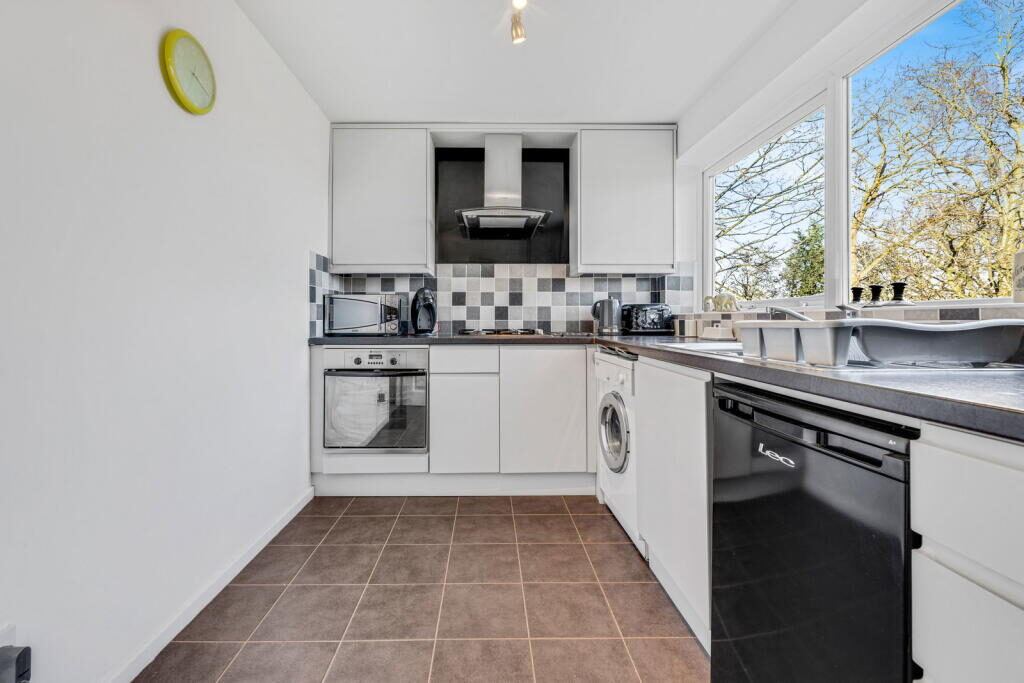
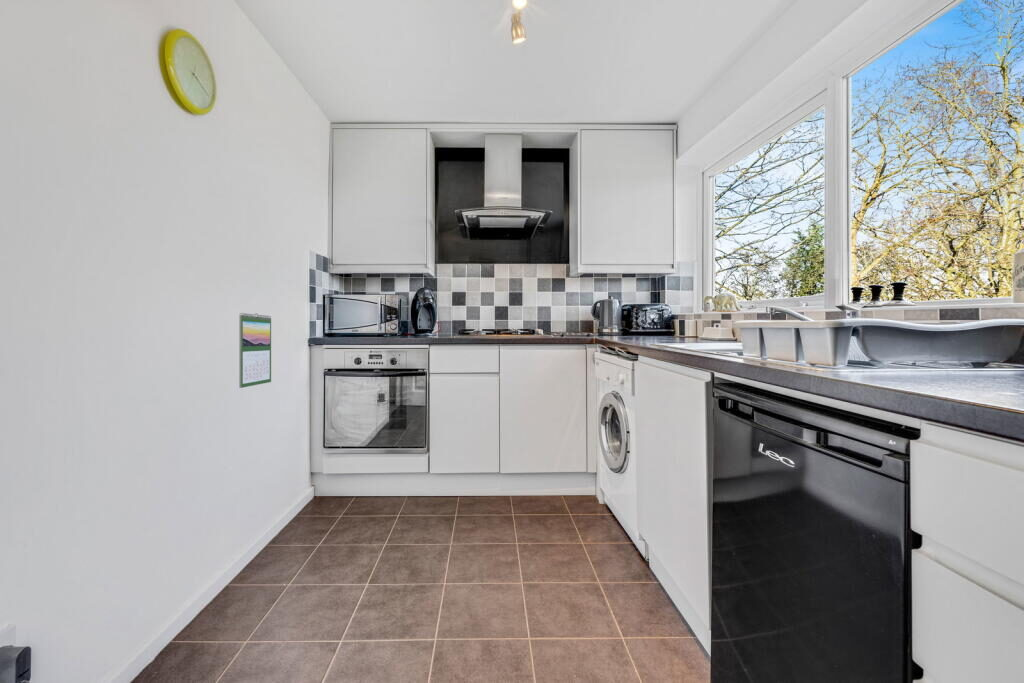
+ calendar (256, 349)
